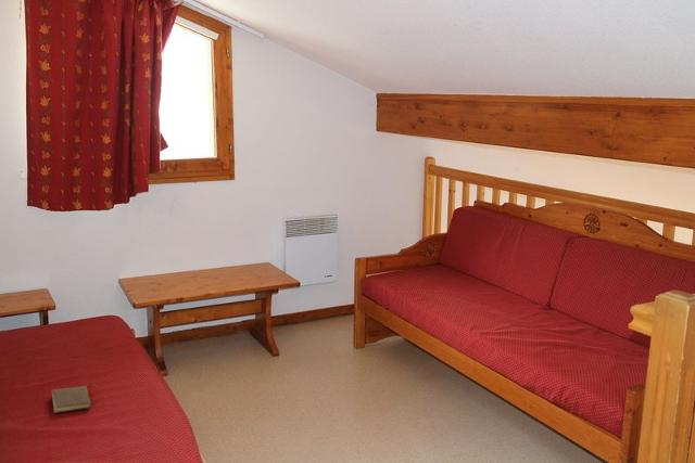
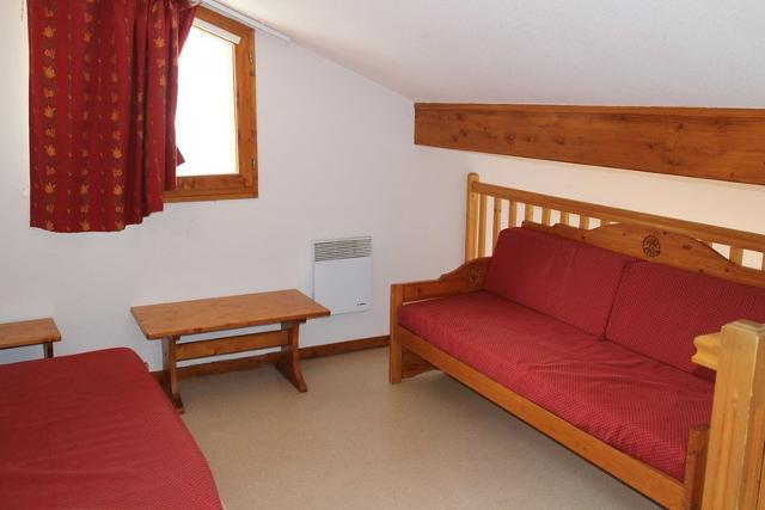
- book (76, 397)
